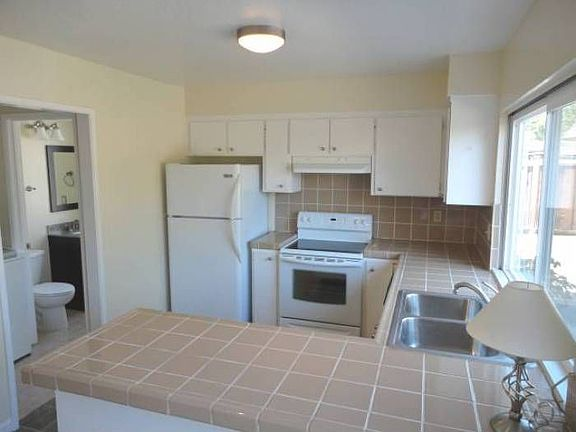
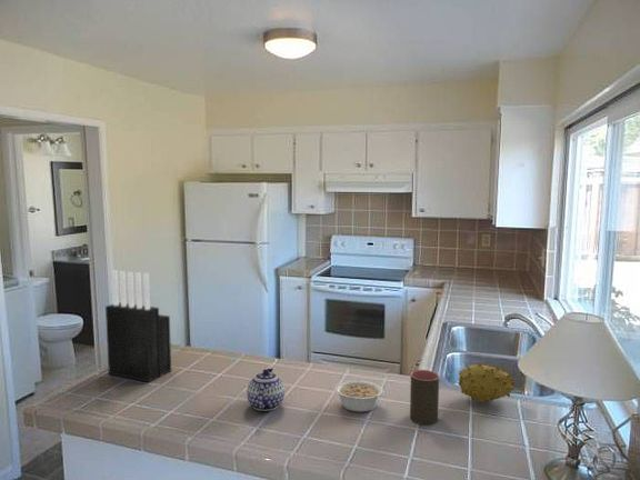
+ knife block (140, 321)
+ teapot (266, 388)
+ cup (423, 396)
+ fruit (486, 381)
+ legume (360, 396)
